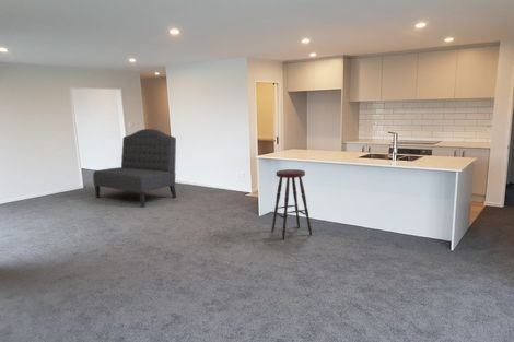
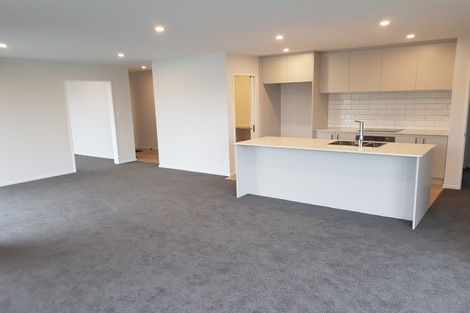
- bar stool (288, 201)
- sofa (133, 164)
